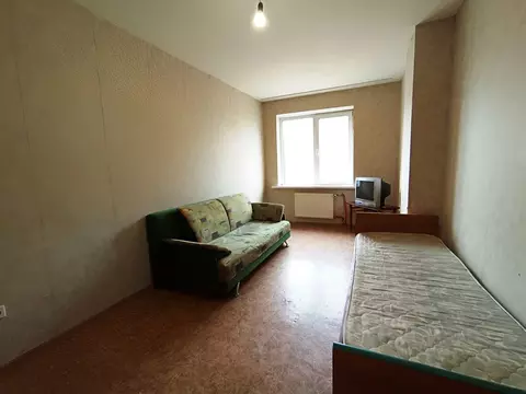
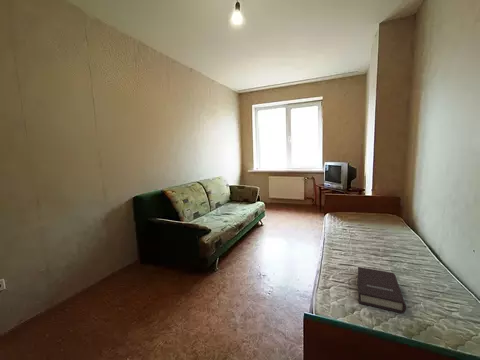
+ book (378, 287)
